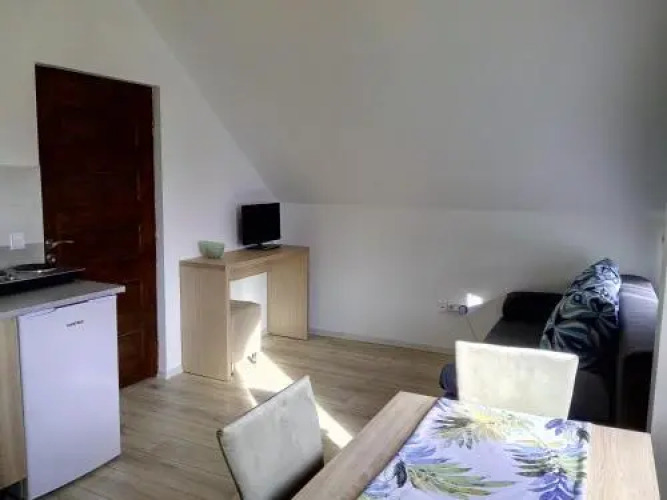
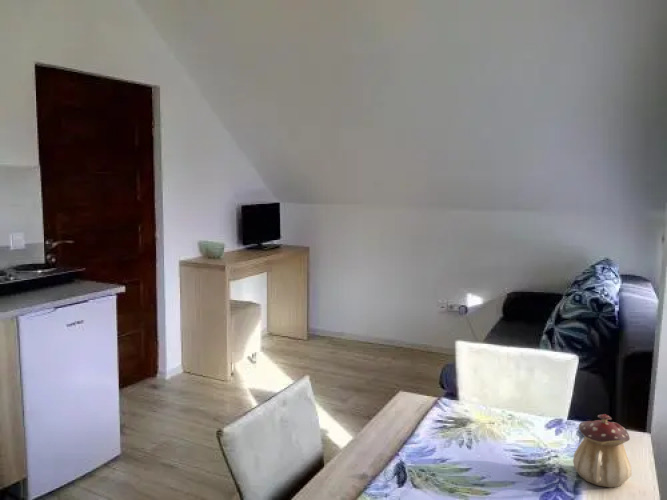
+ teapot (602, 447)
